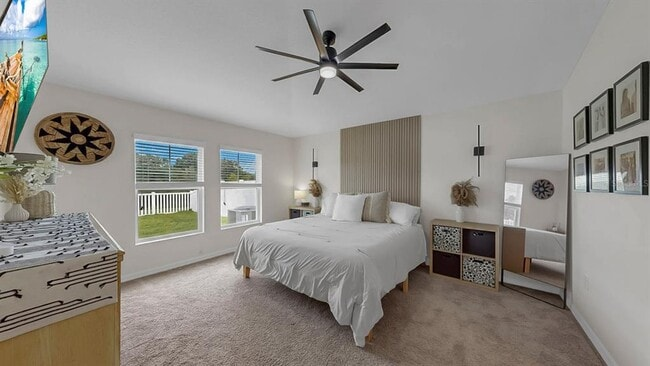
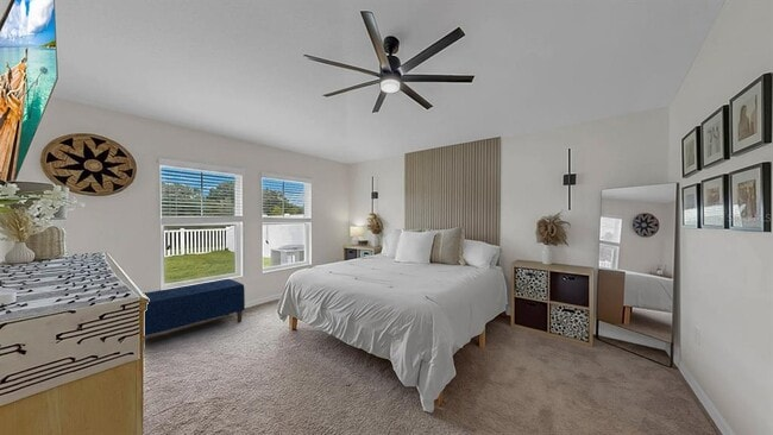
+ bench (189, 309)
